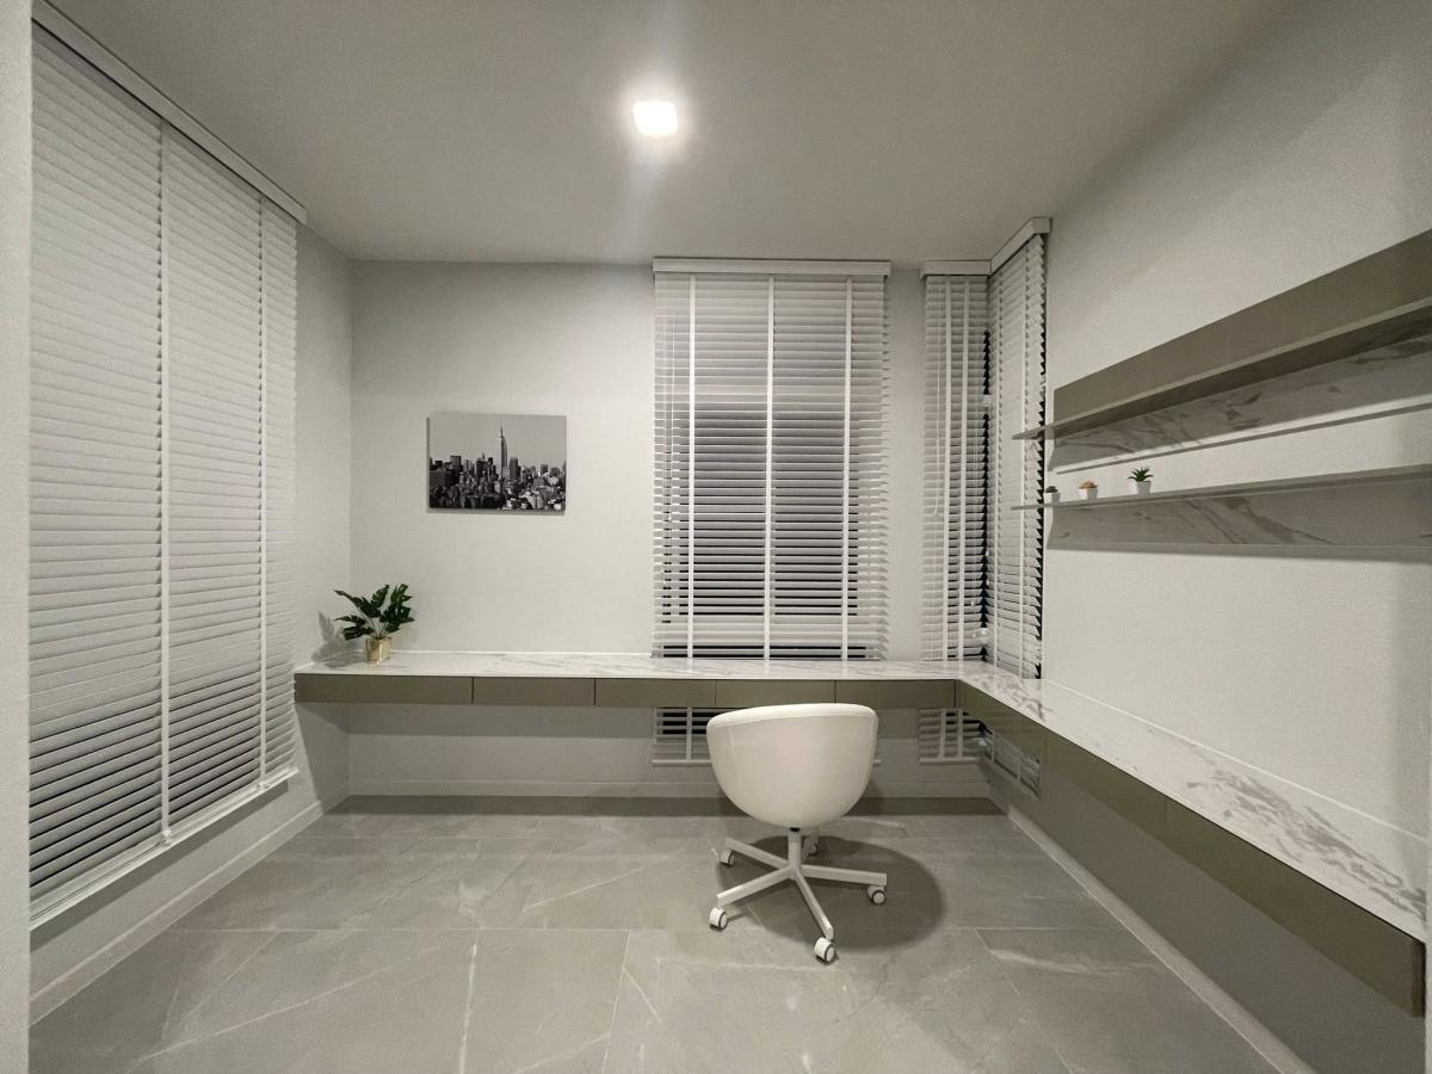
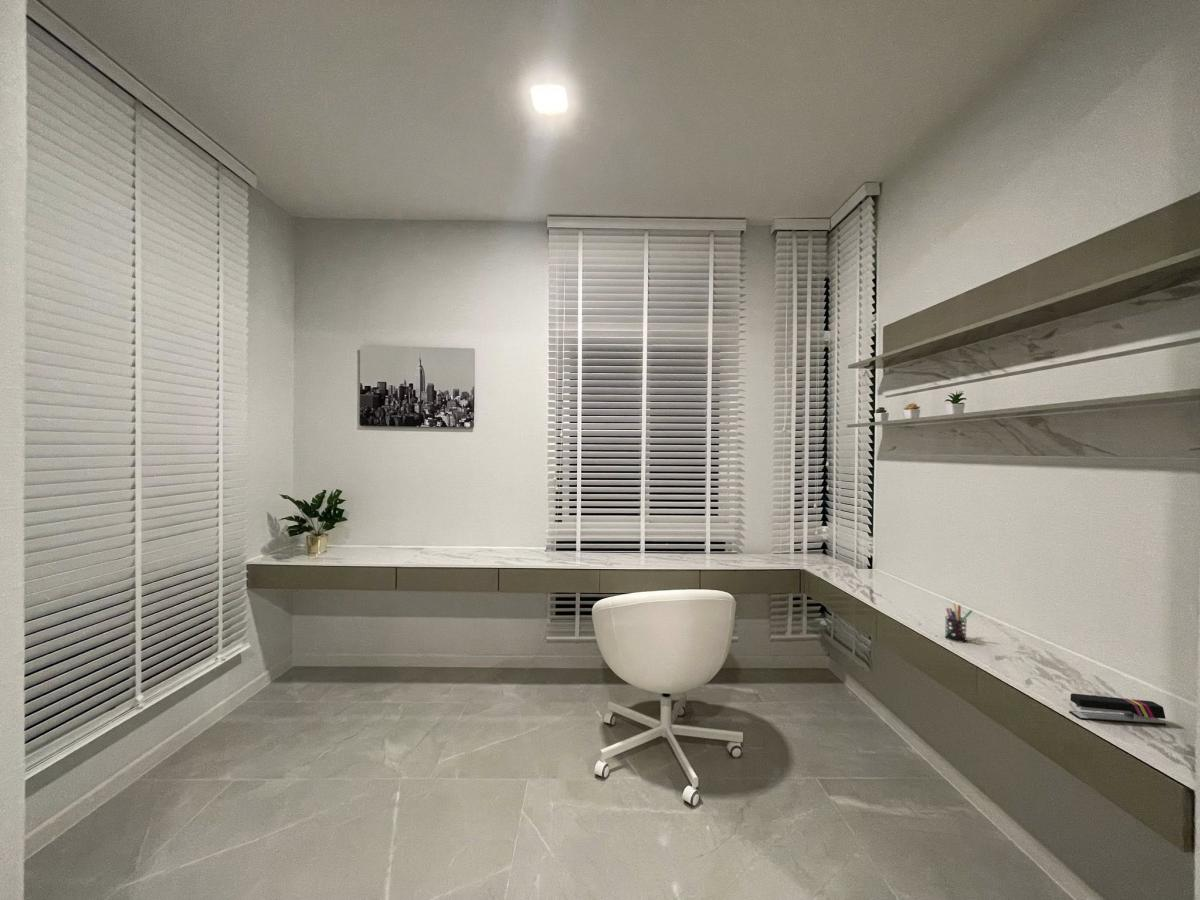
+ pen holder (958, 621)
+ stapler (1116, 709)
